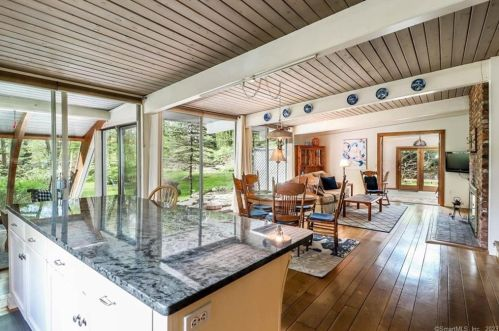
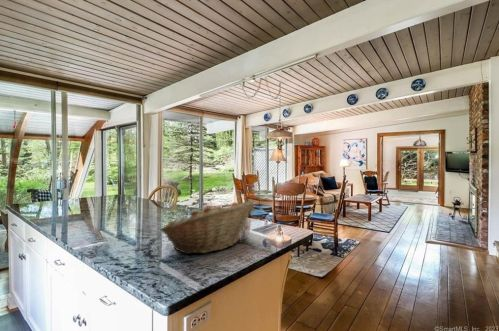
+ fruit basket (211, 222)
